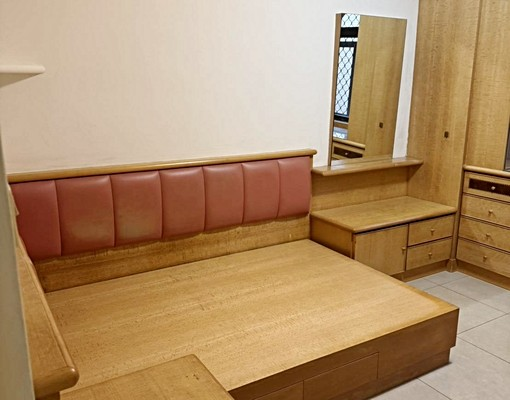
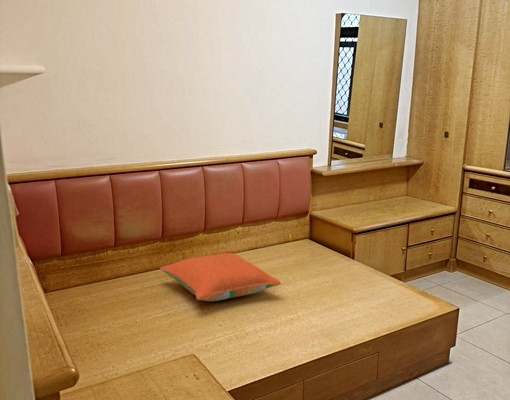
+ pillow (218, 275)
